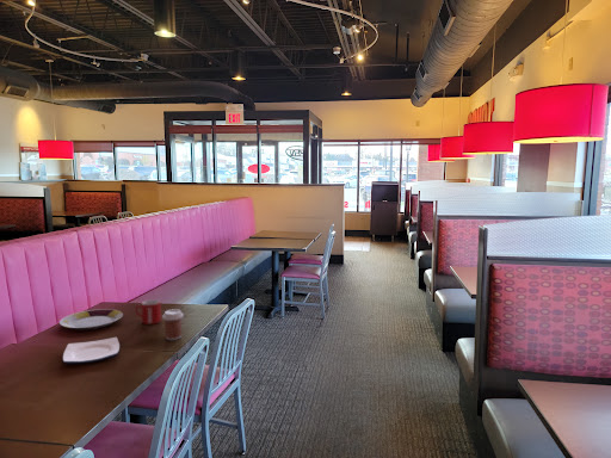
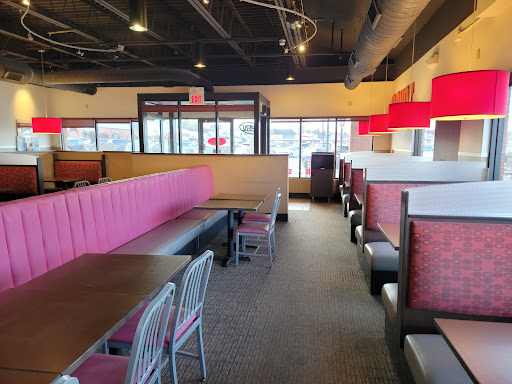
- plate (92, 351)
- mug (148, 311)
- coffee cup (173, 324)
- plate (92, 320)
